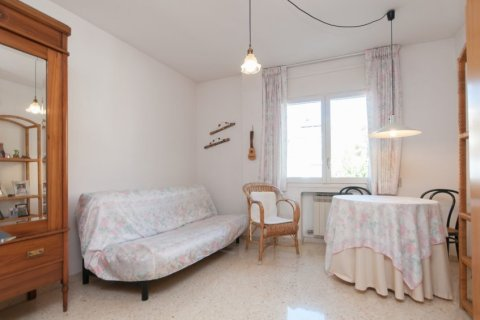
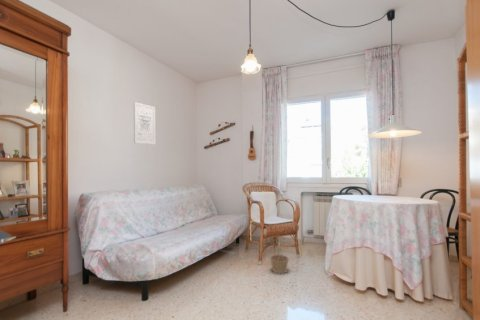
+ basket (279, 256)
+ wall art (145, 124)
